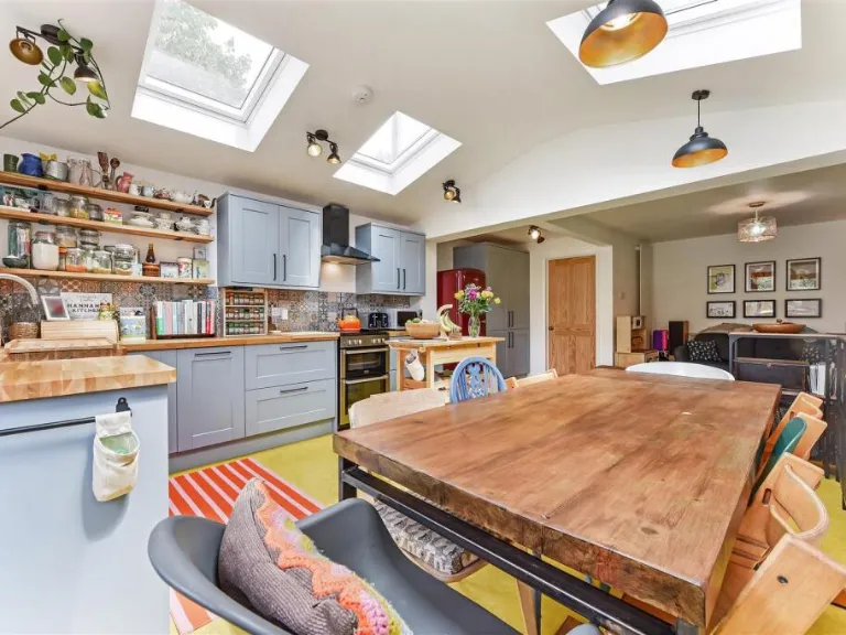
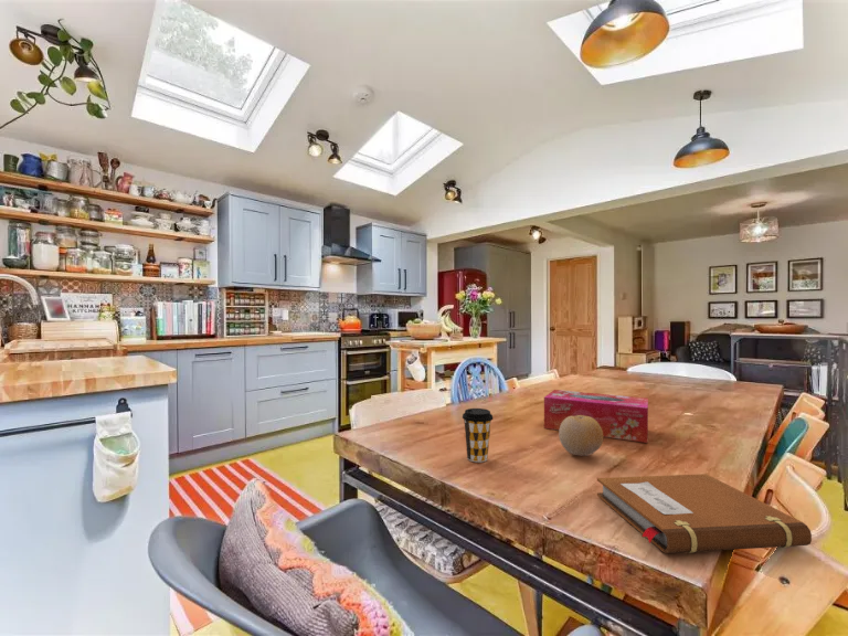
+ fruit (580, 435)
+ coffee cup (477, 434)
+ notebook (687, 509)
+ tissue box (595, 413)
